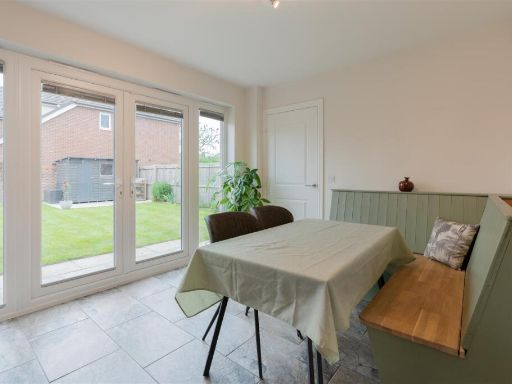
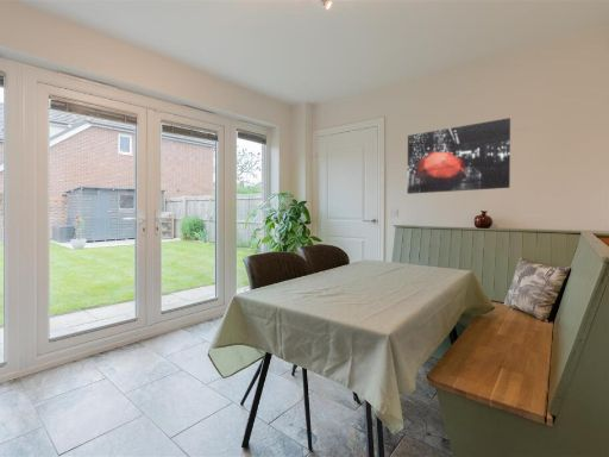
+ wall art (453, 158)
